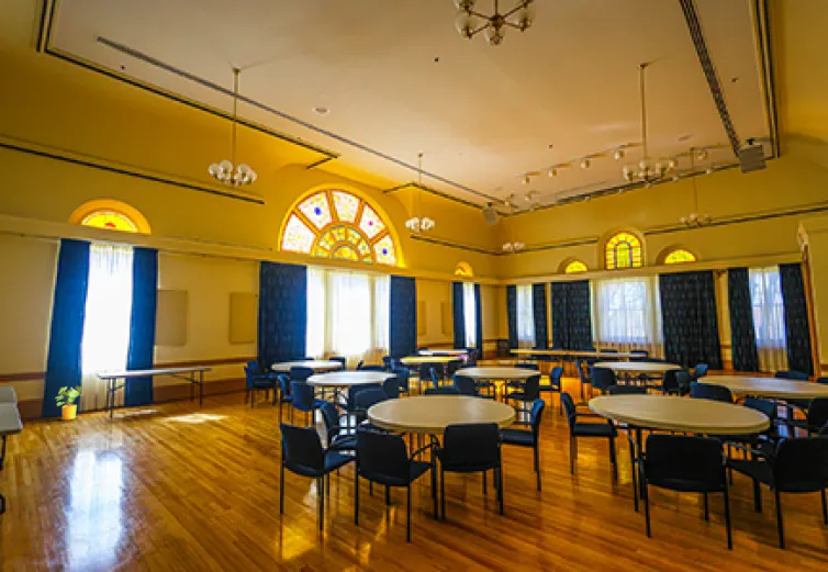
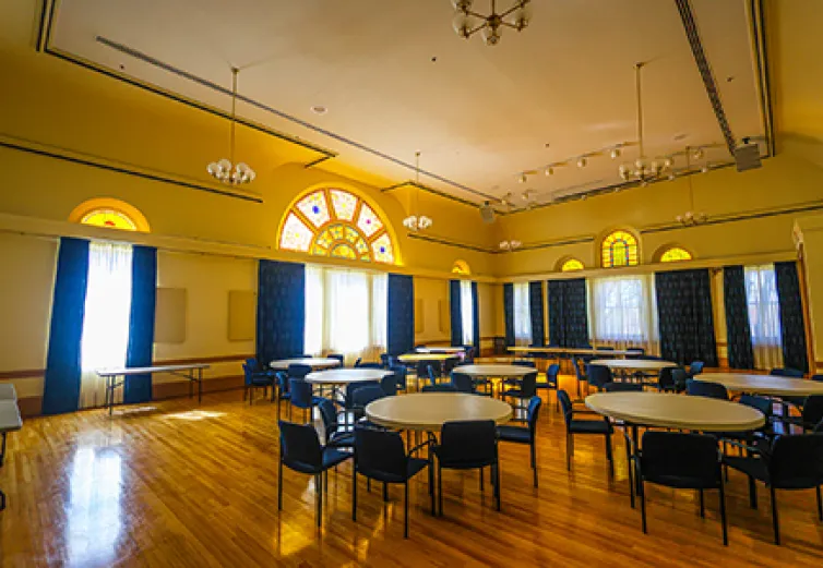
- house plant (68, 403)
